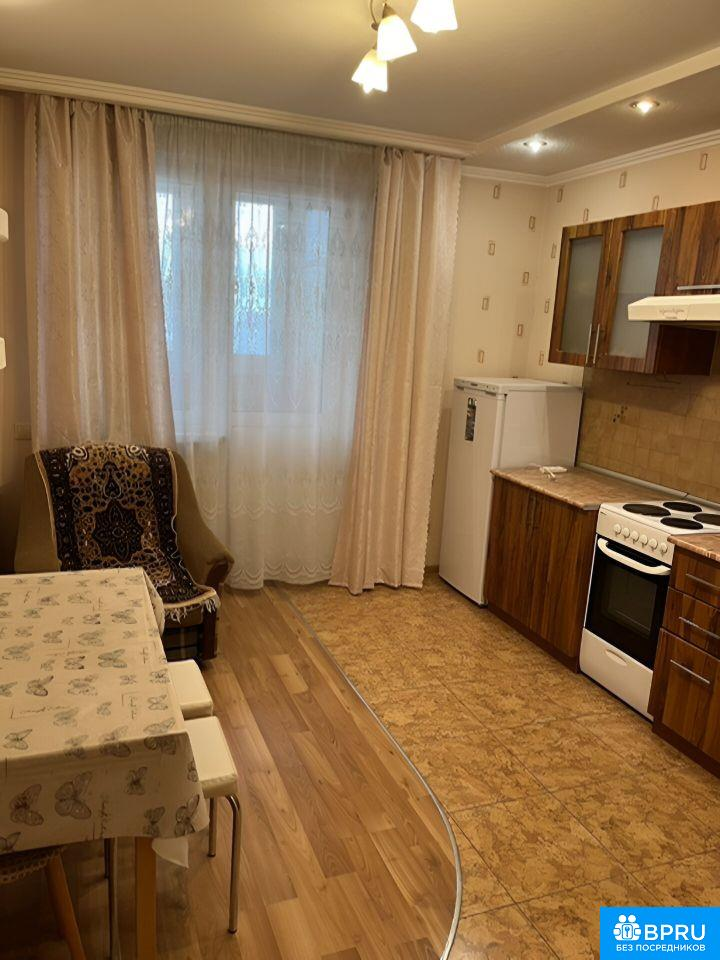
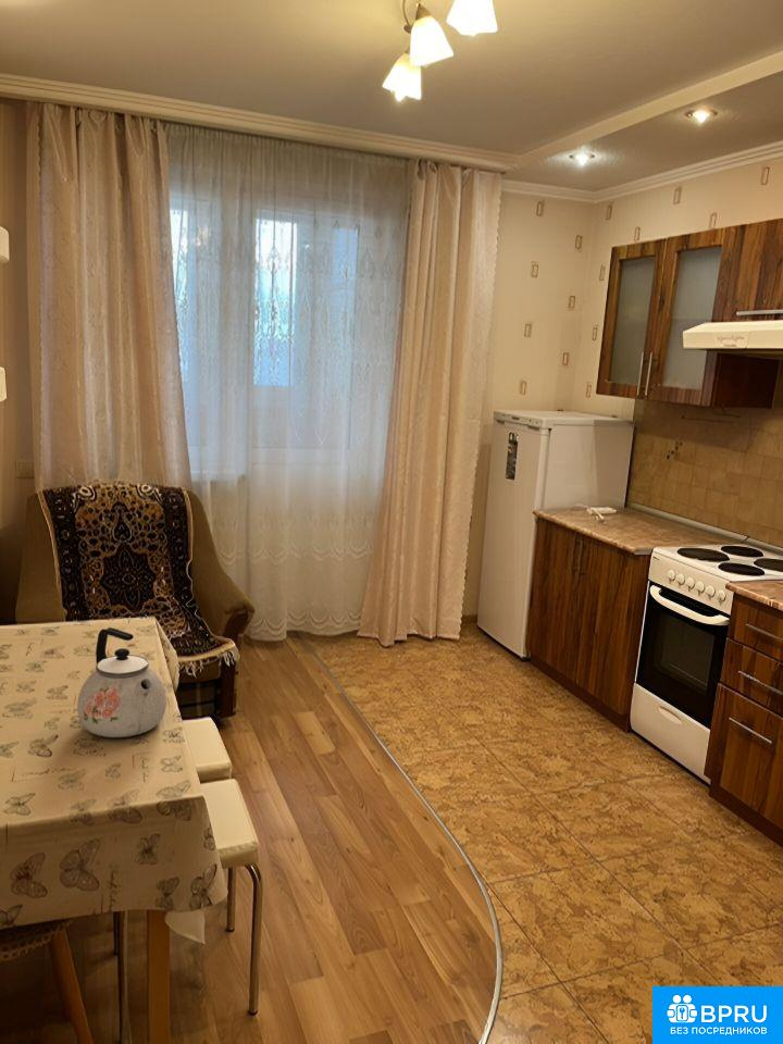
+ kettle (123, 679)
